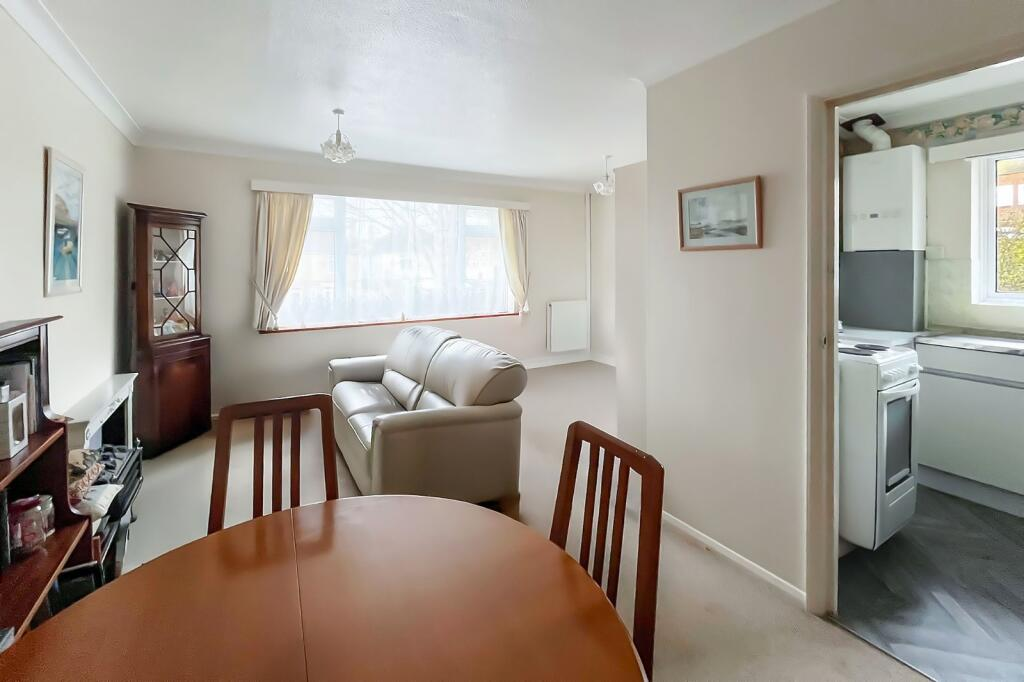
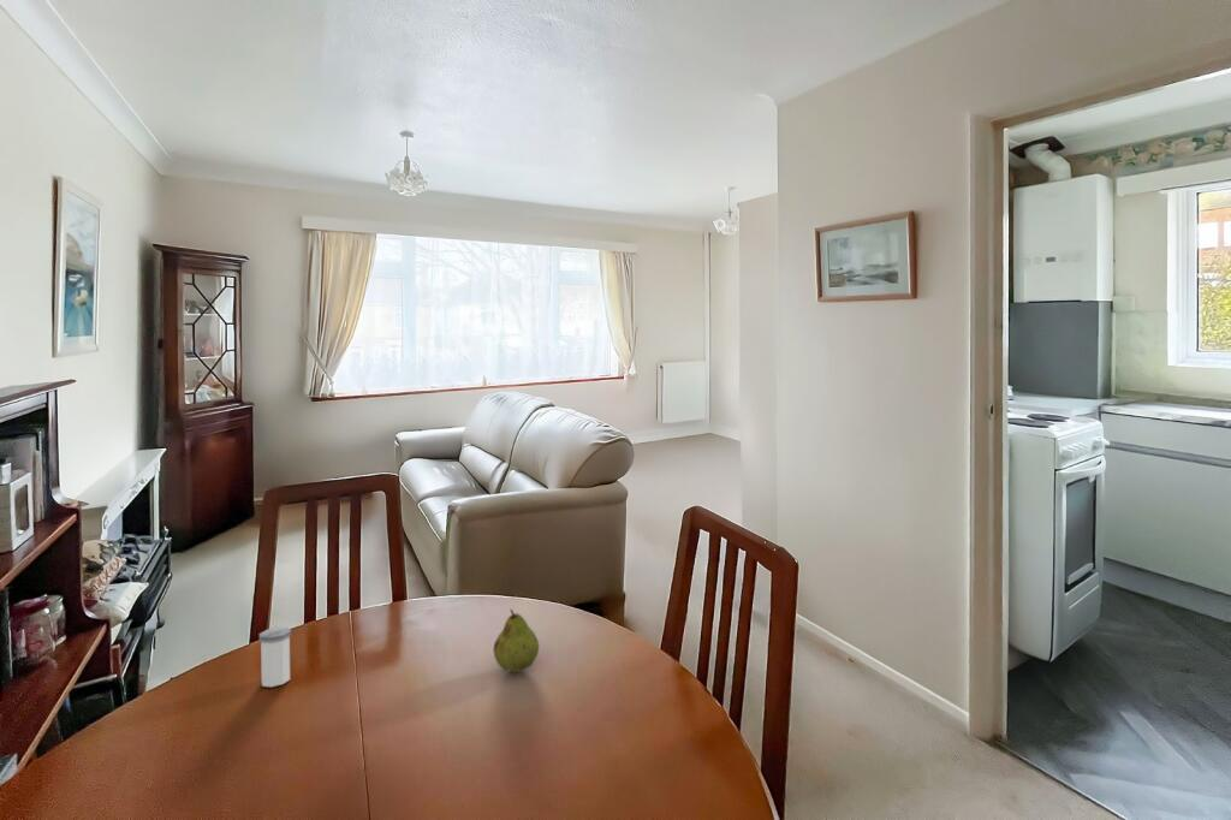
+ fruit (516, 637)
+ salt shaker (275, 656)
